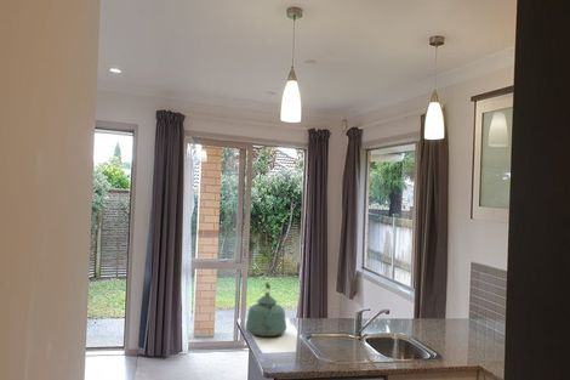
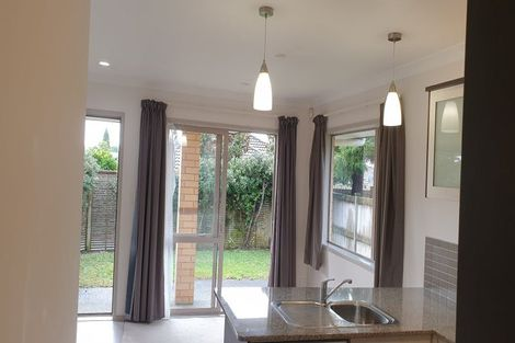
- kettle (267, 308)
